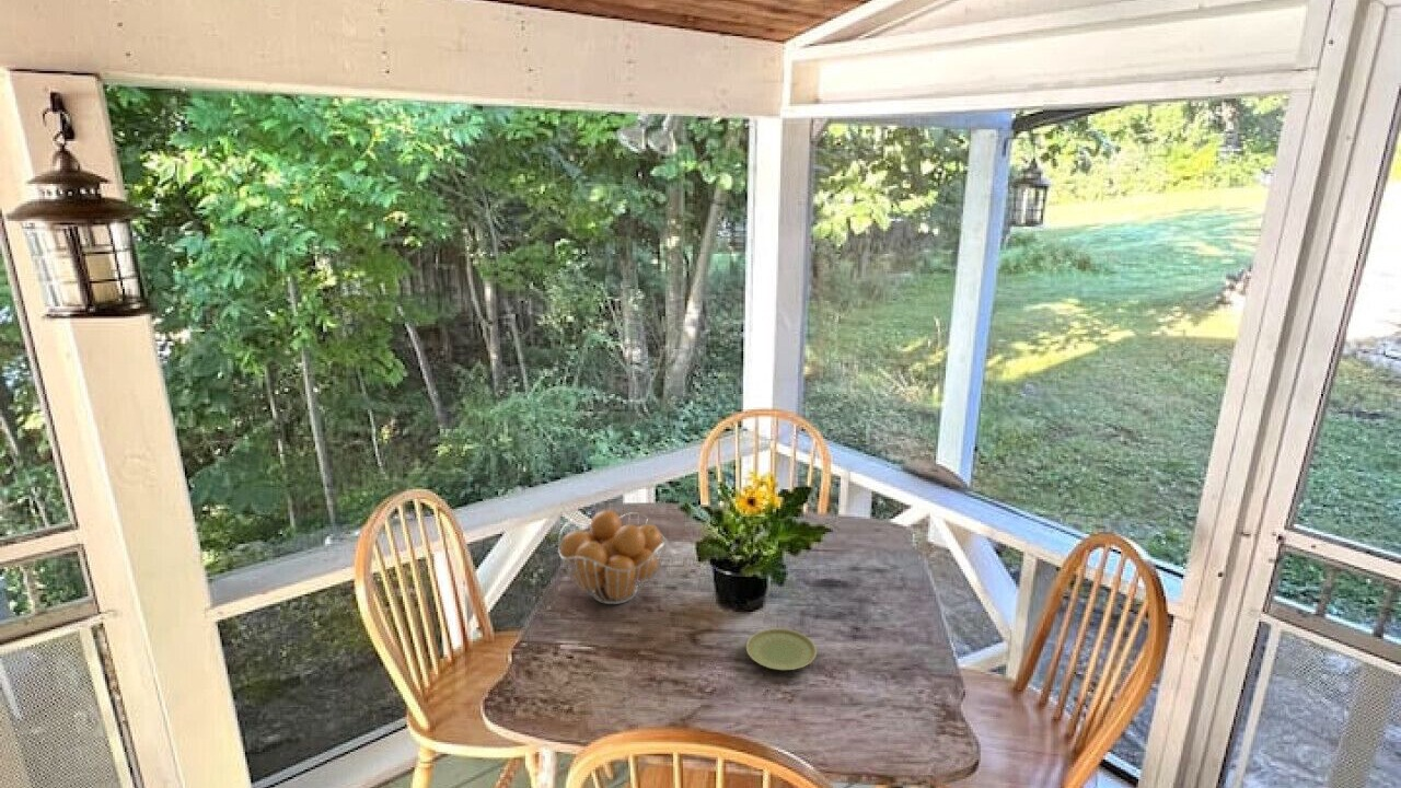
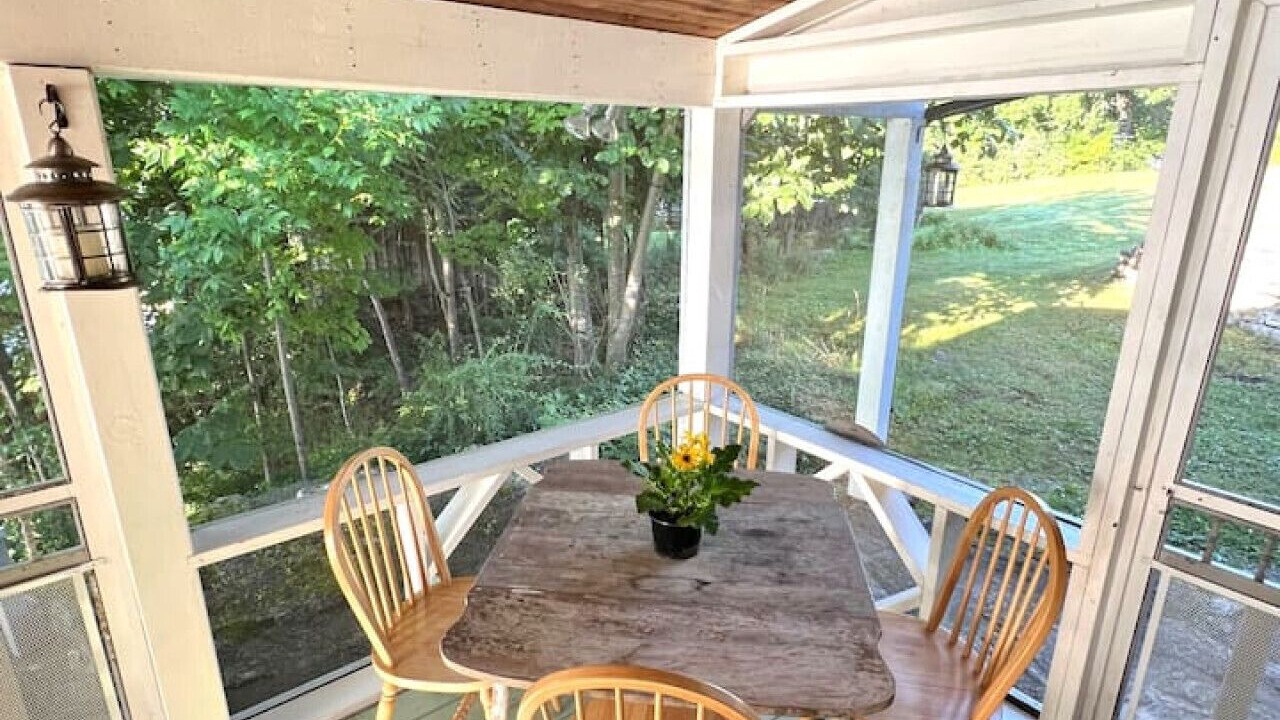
- plate (780, 651)
- fruit basket (613, 556)
